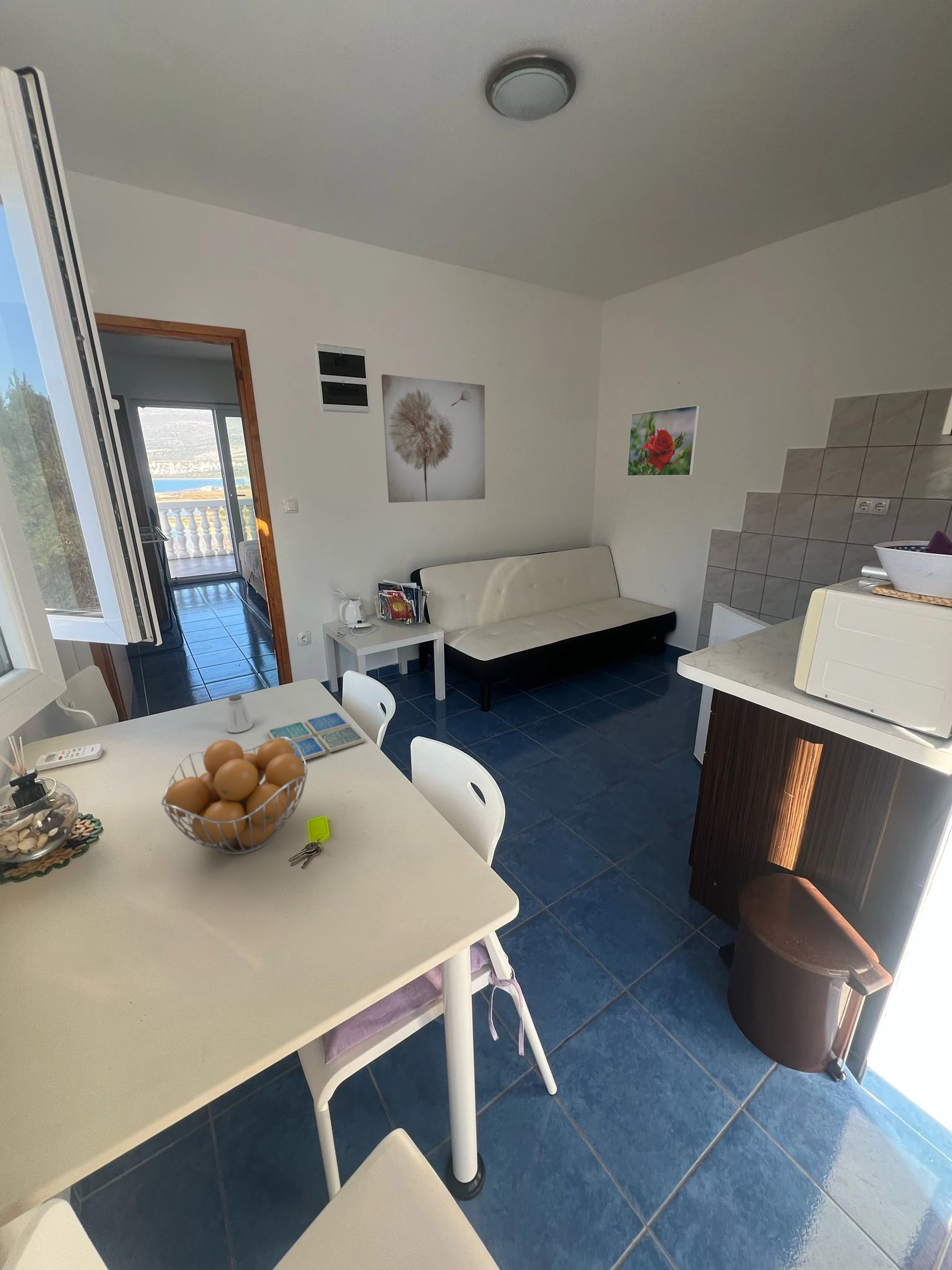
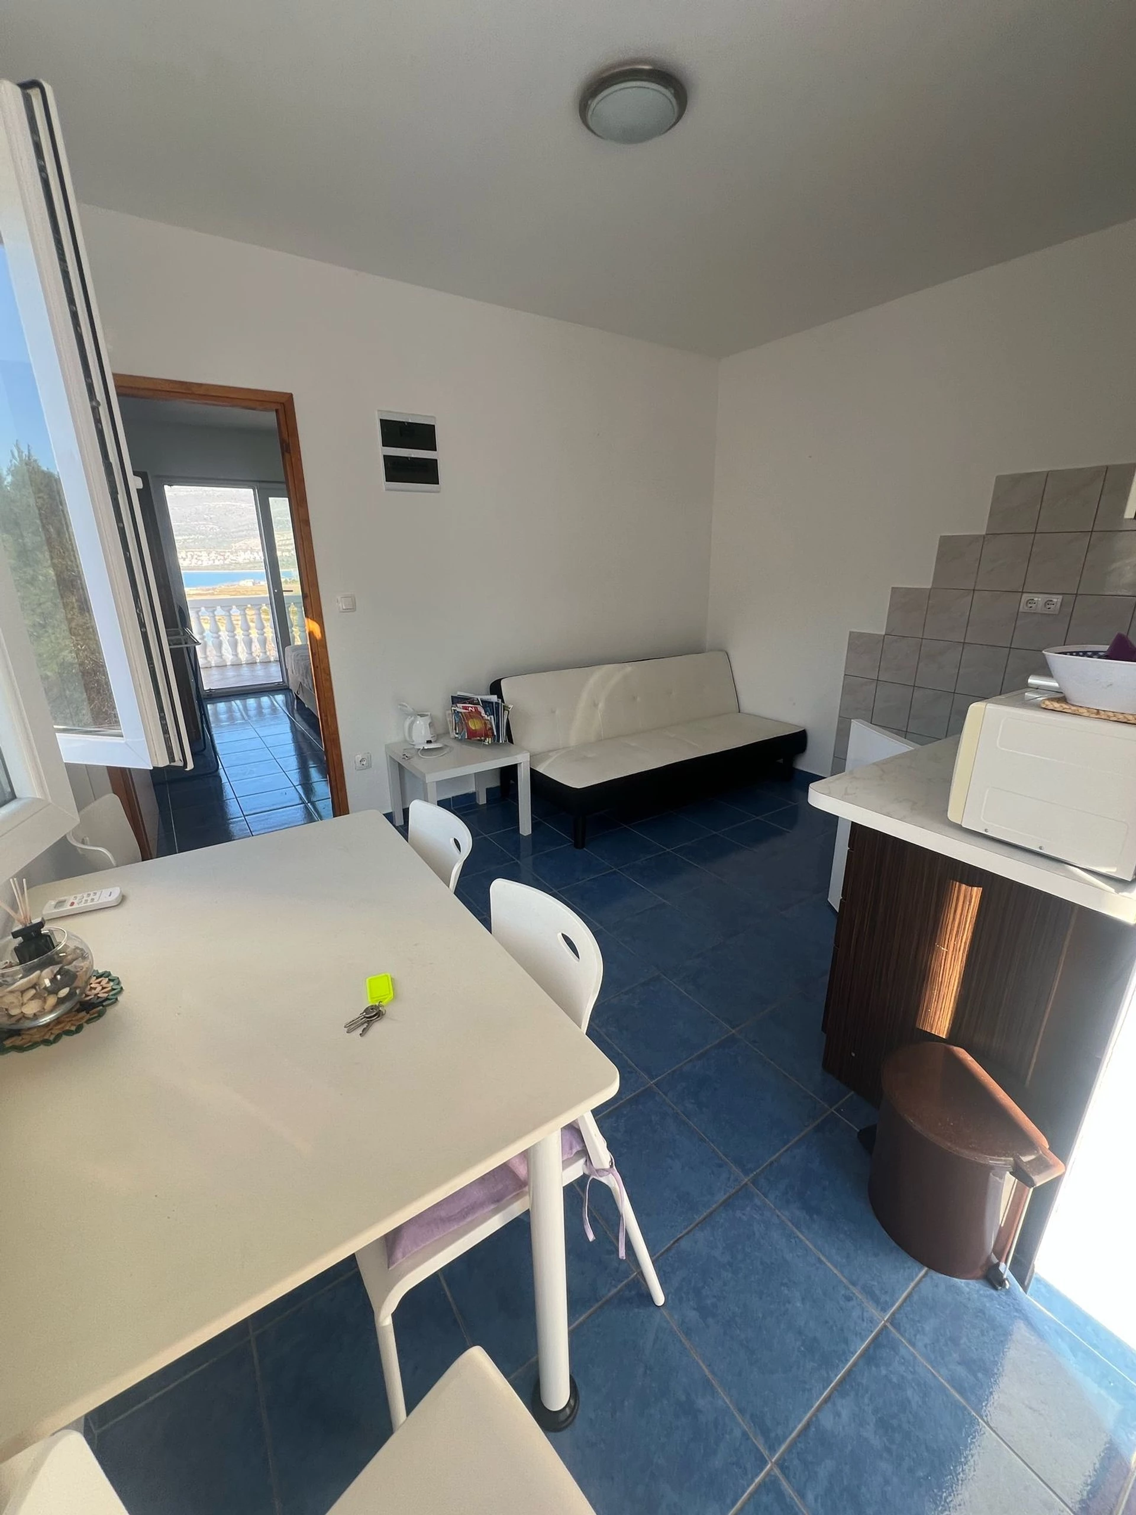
- drink coaster (315, 735)
- wall art (437, 442)
- fruit basket (240, 794)
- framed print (660, 443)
- saltshaker (237, 712)
